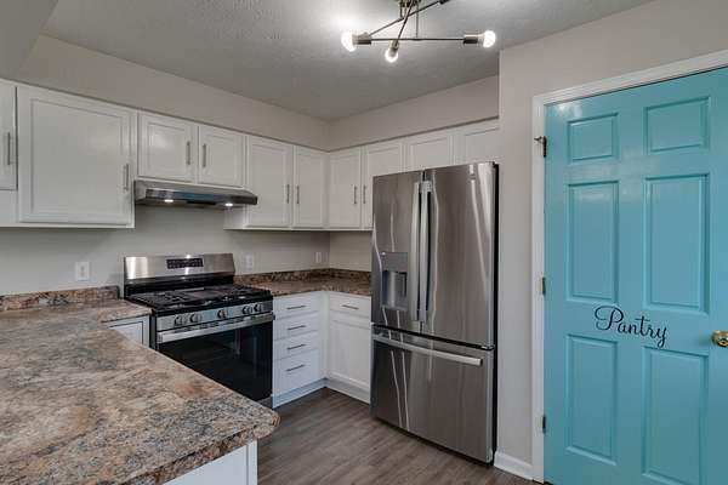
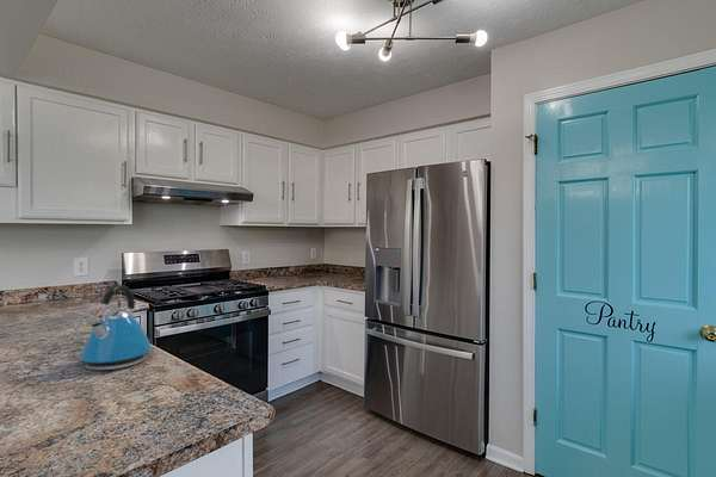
+ kettle (118, 322)
